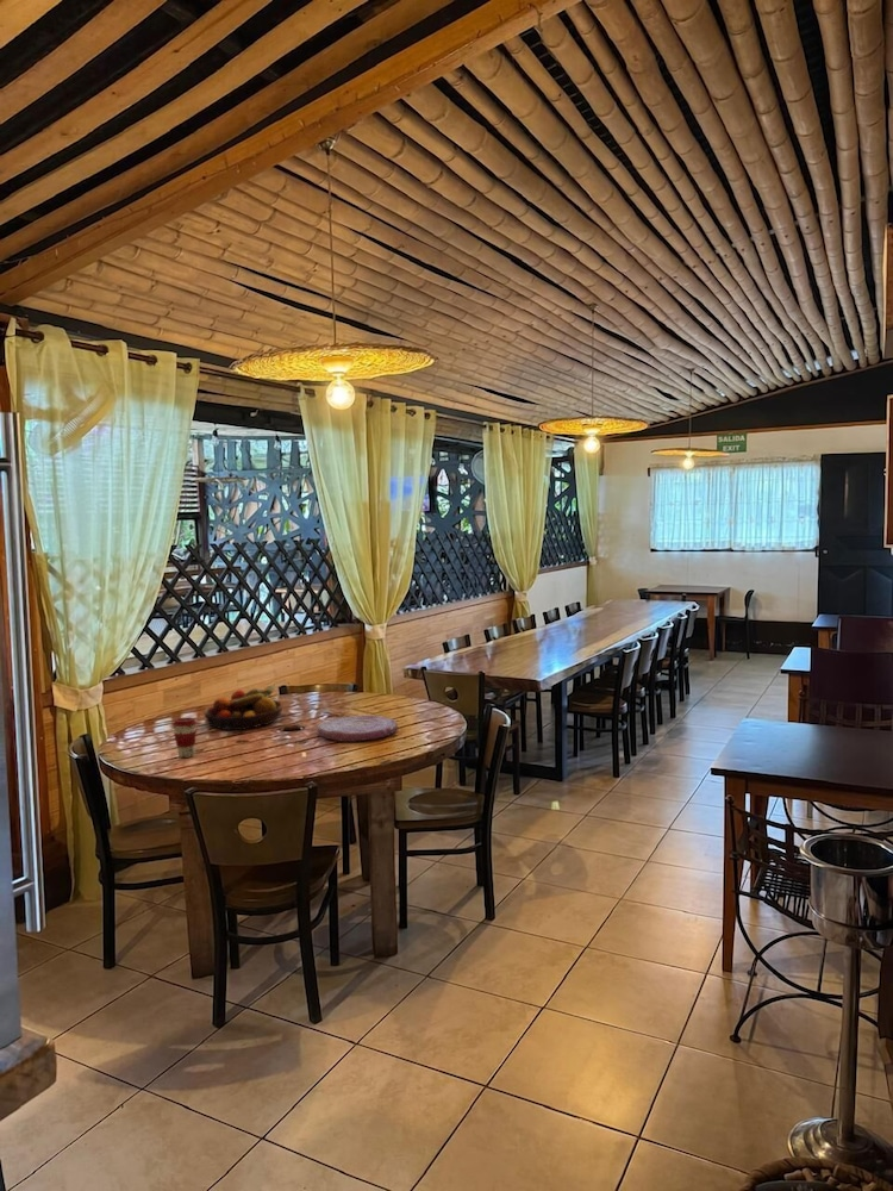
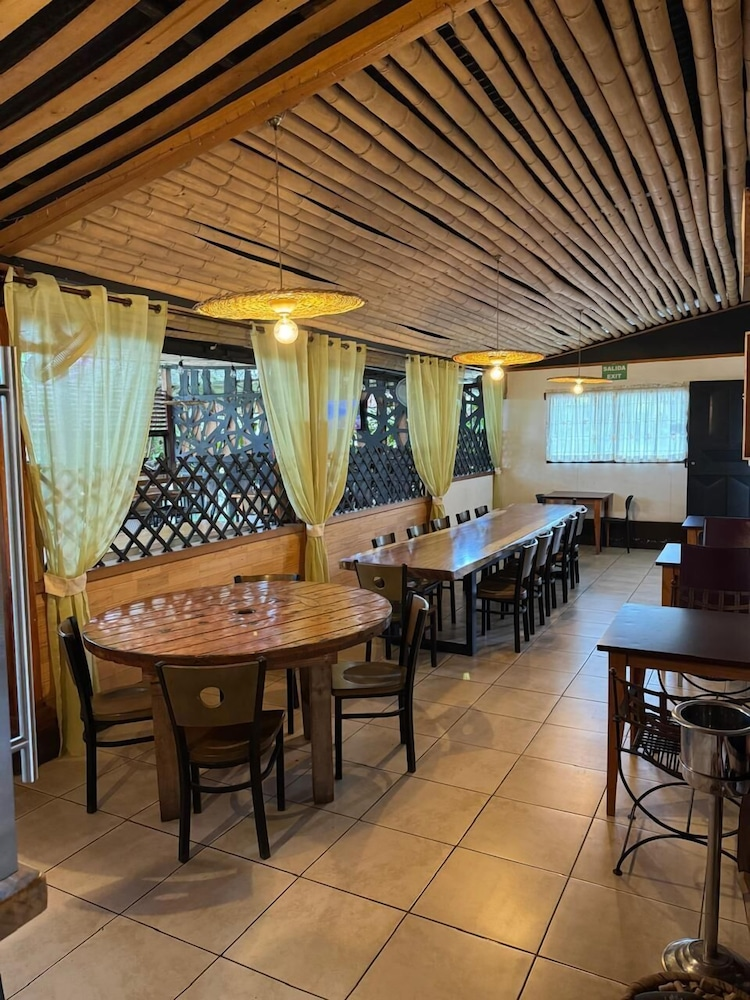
- fruit bowl (243, 704)
- coffee cup (185, 737)
- plate (357, 727)
